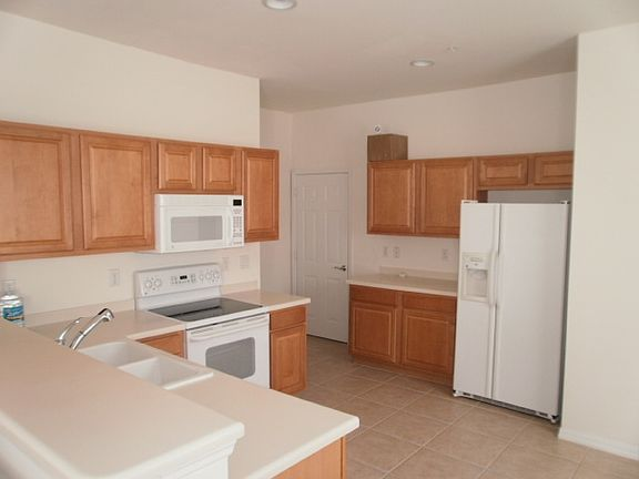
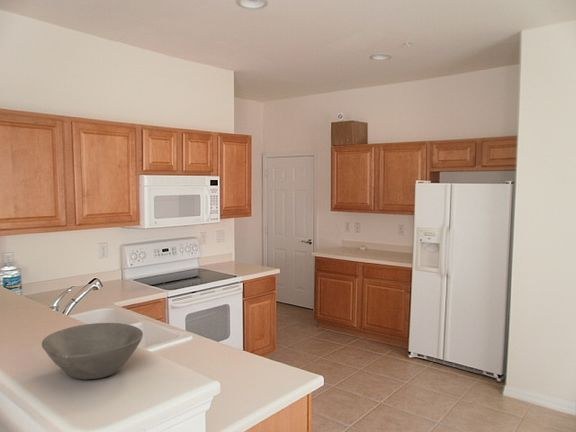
+ bowl (94, 354)
